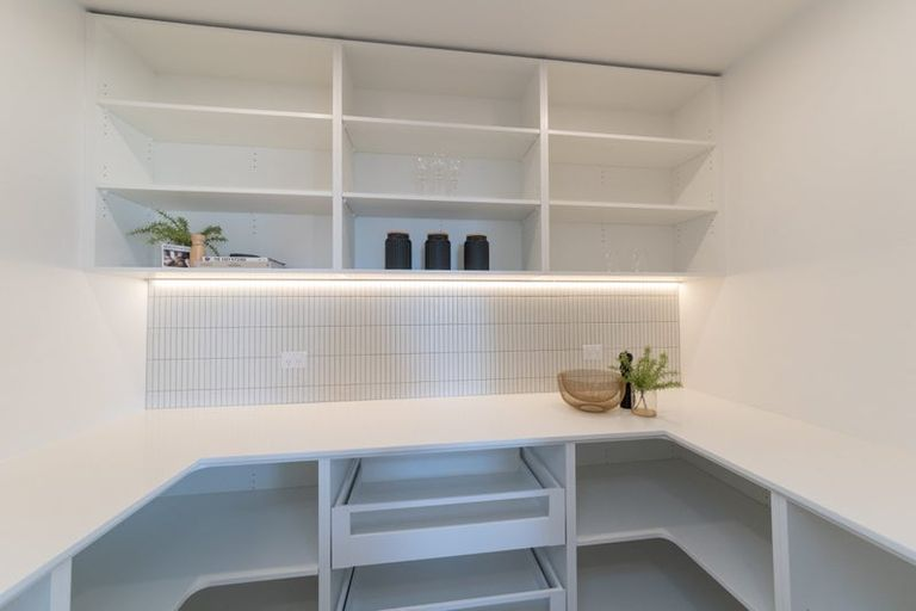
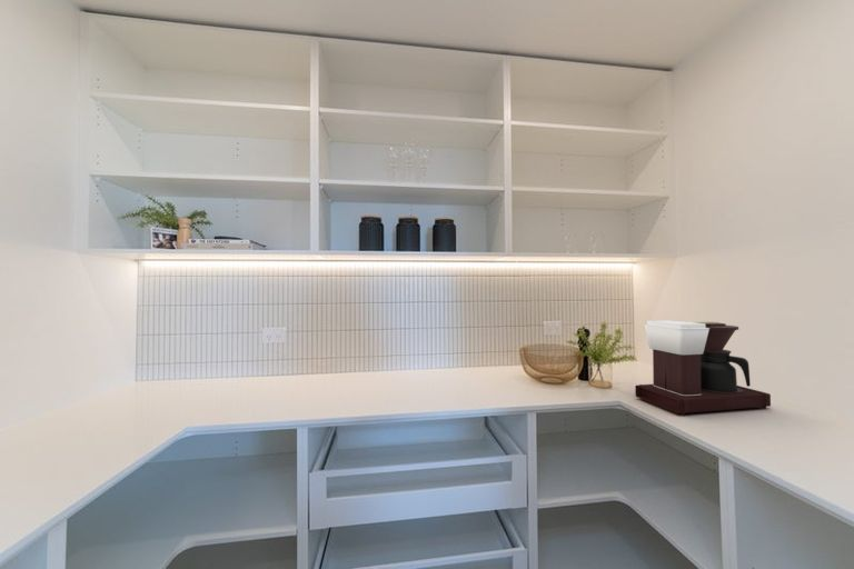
+ coffee maker (698, 362)
